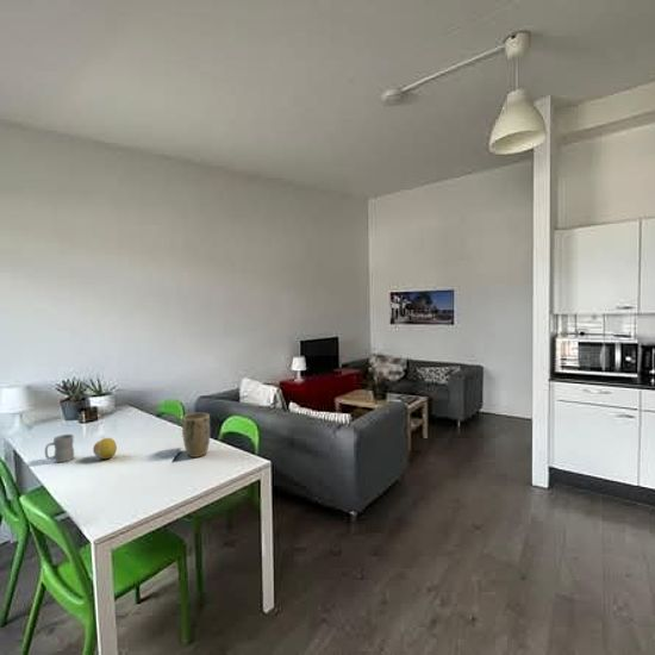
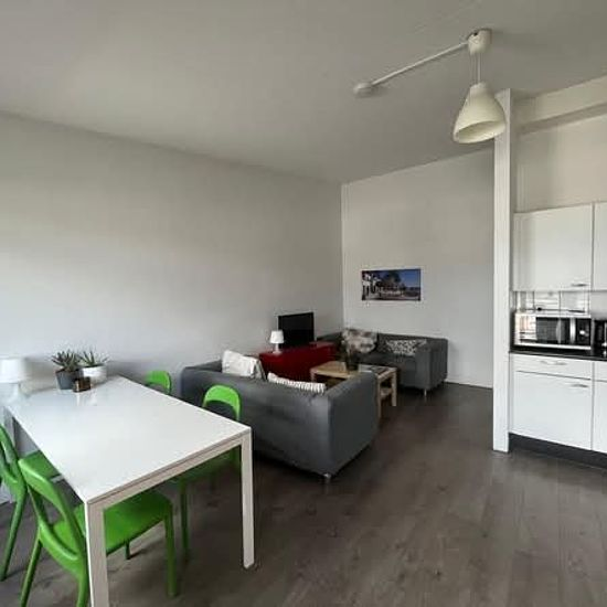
- plant pot (195, 435)
- fruit (105, 448)
- mug (60, 449)
